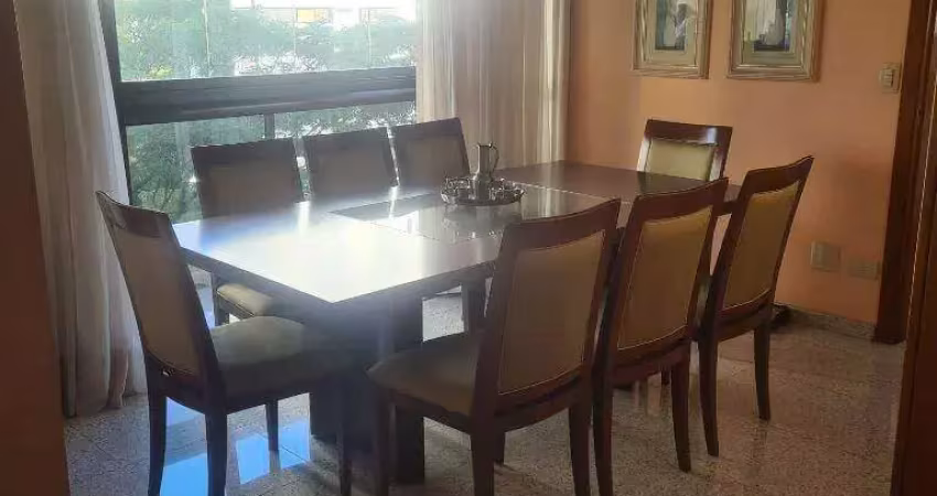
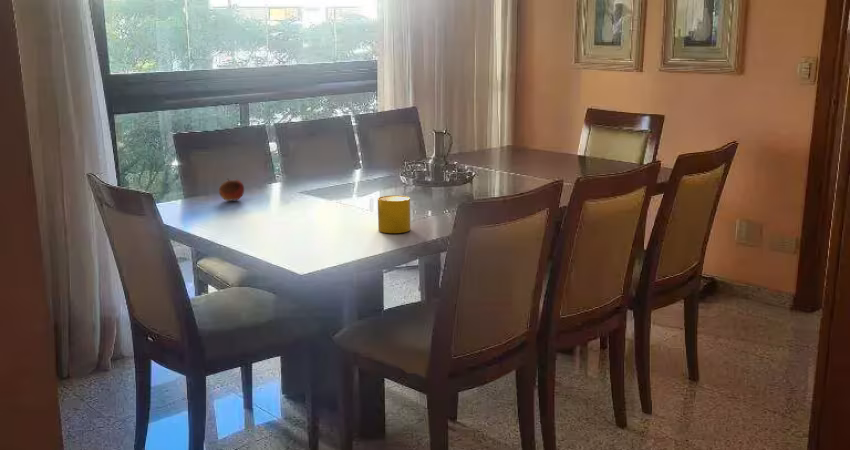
+ cup (394, 214)
+ fruit (231, 189)
